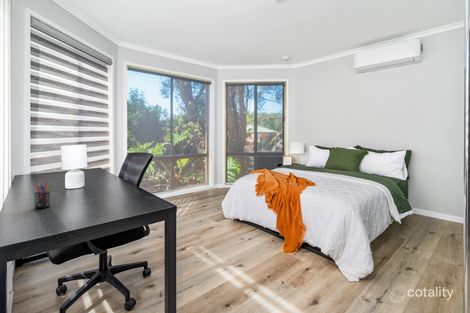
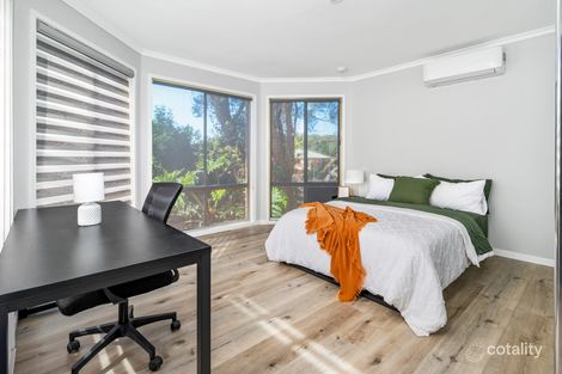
- pen holder (44, 194)
